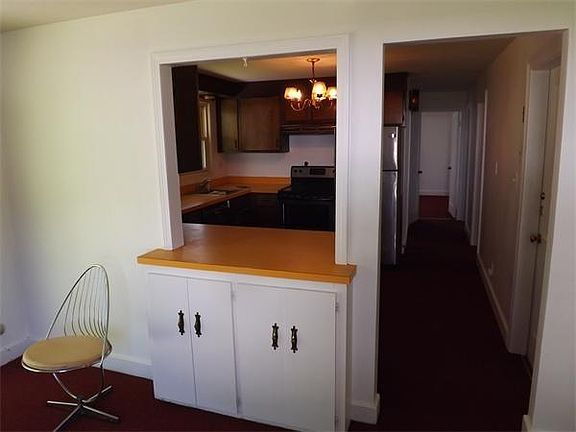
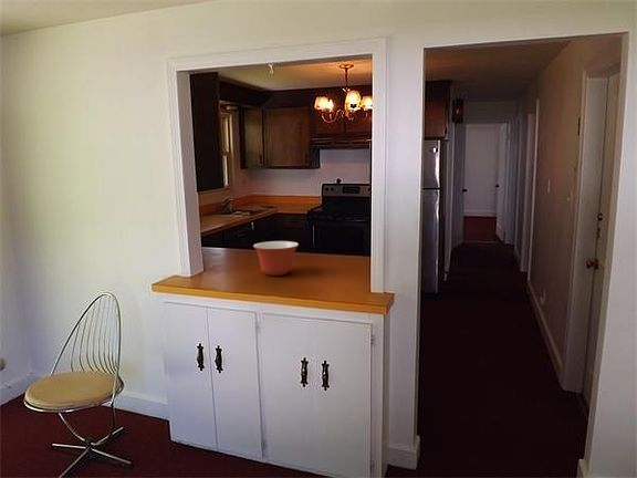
+ mixing bowl (276, 258)
